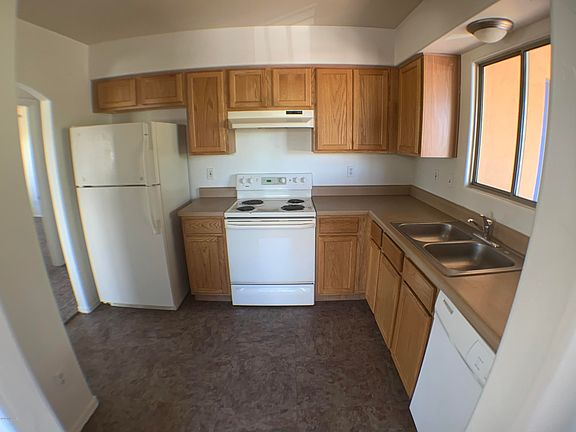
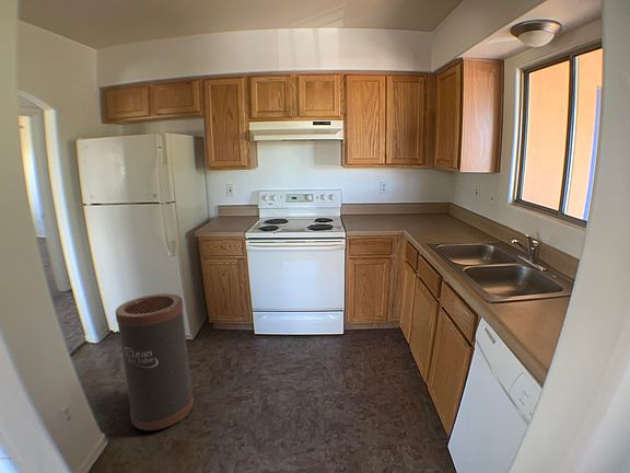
+ trash can (156, 359)
